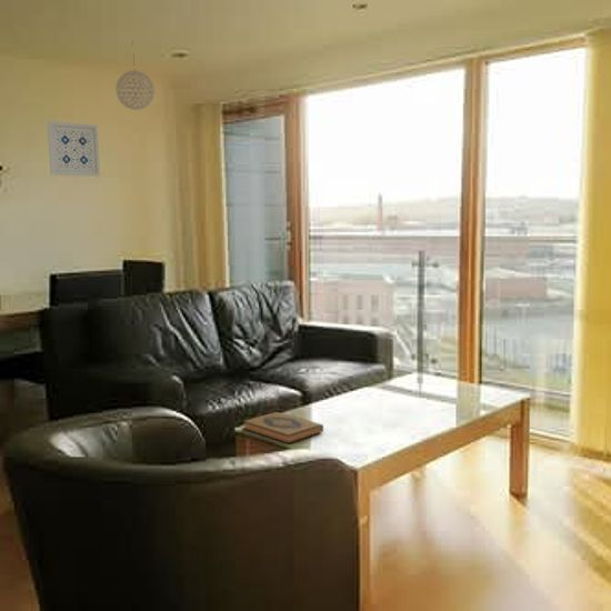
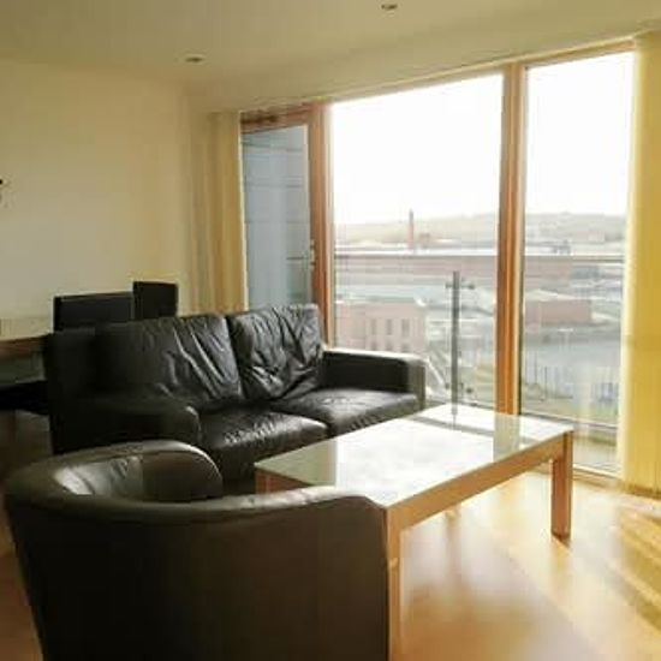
- wall art (73, 149)
- pendant light (133, 74)
- hardback book (282, 425)
